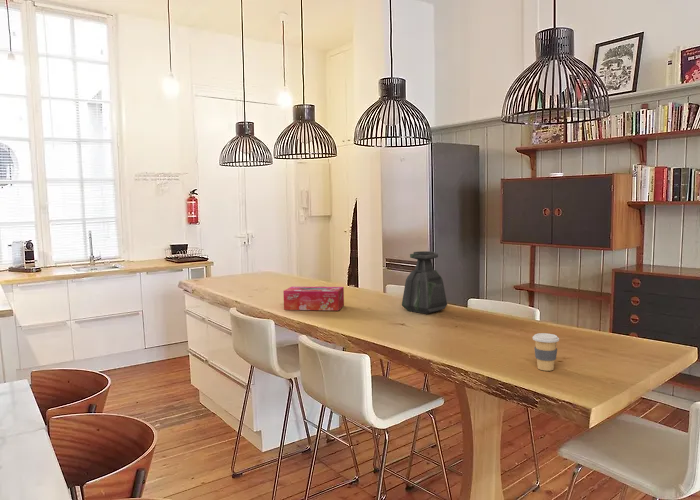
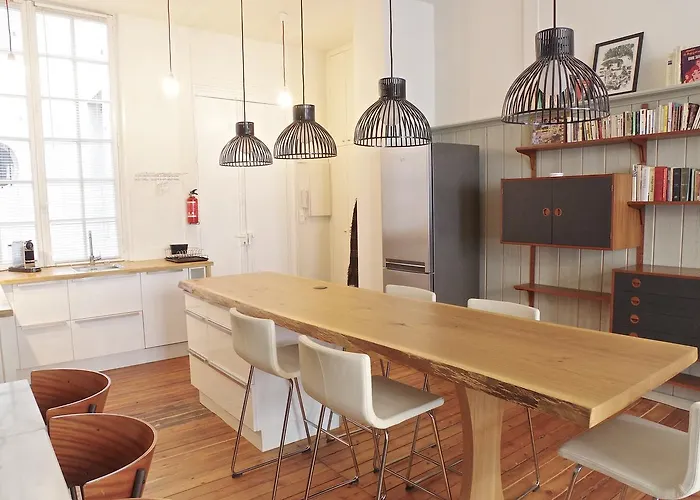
- coffee cup (545, 352)
- tissue box (314, 298)
- bottle (424, 281)
